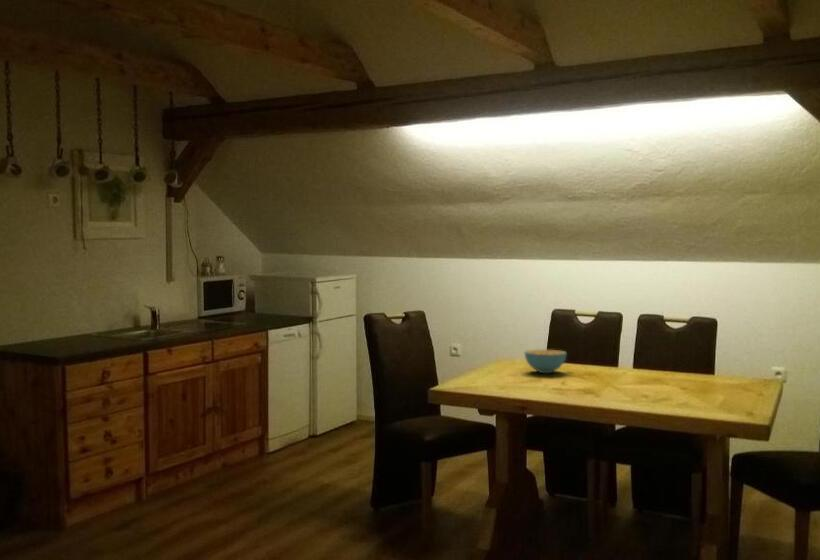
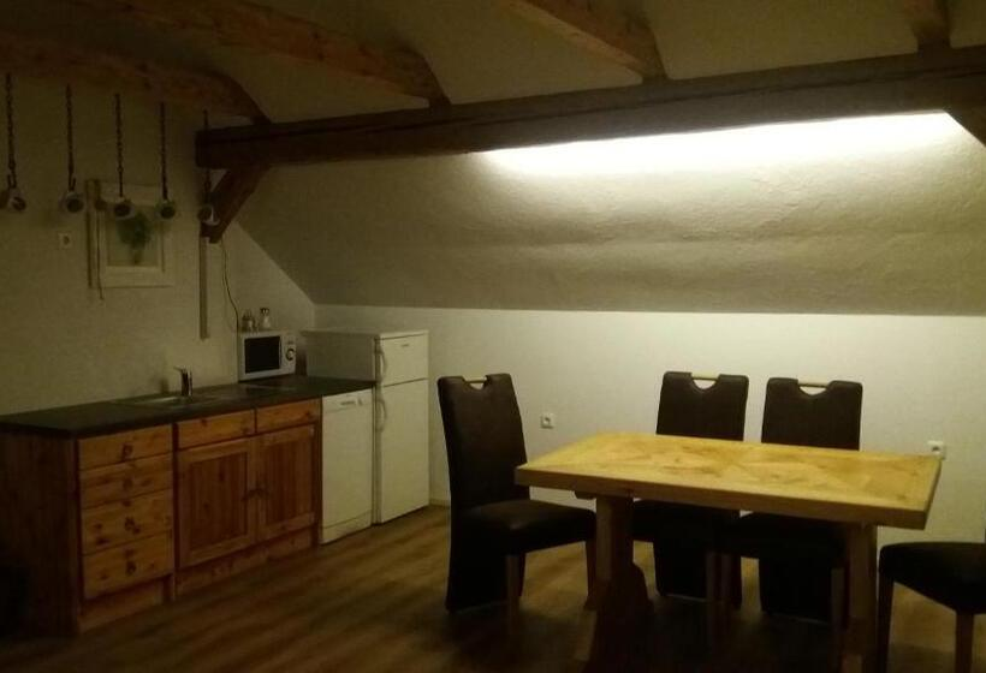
- cereal bowl (545, 362)
